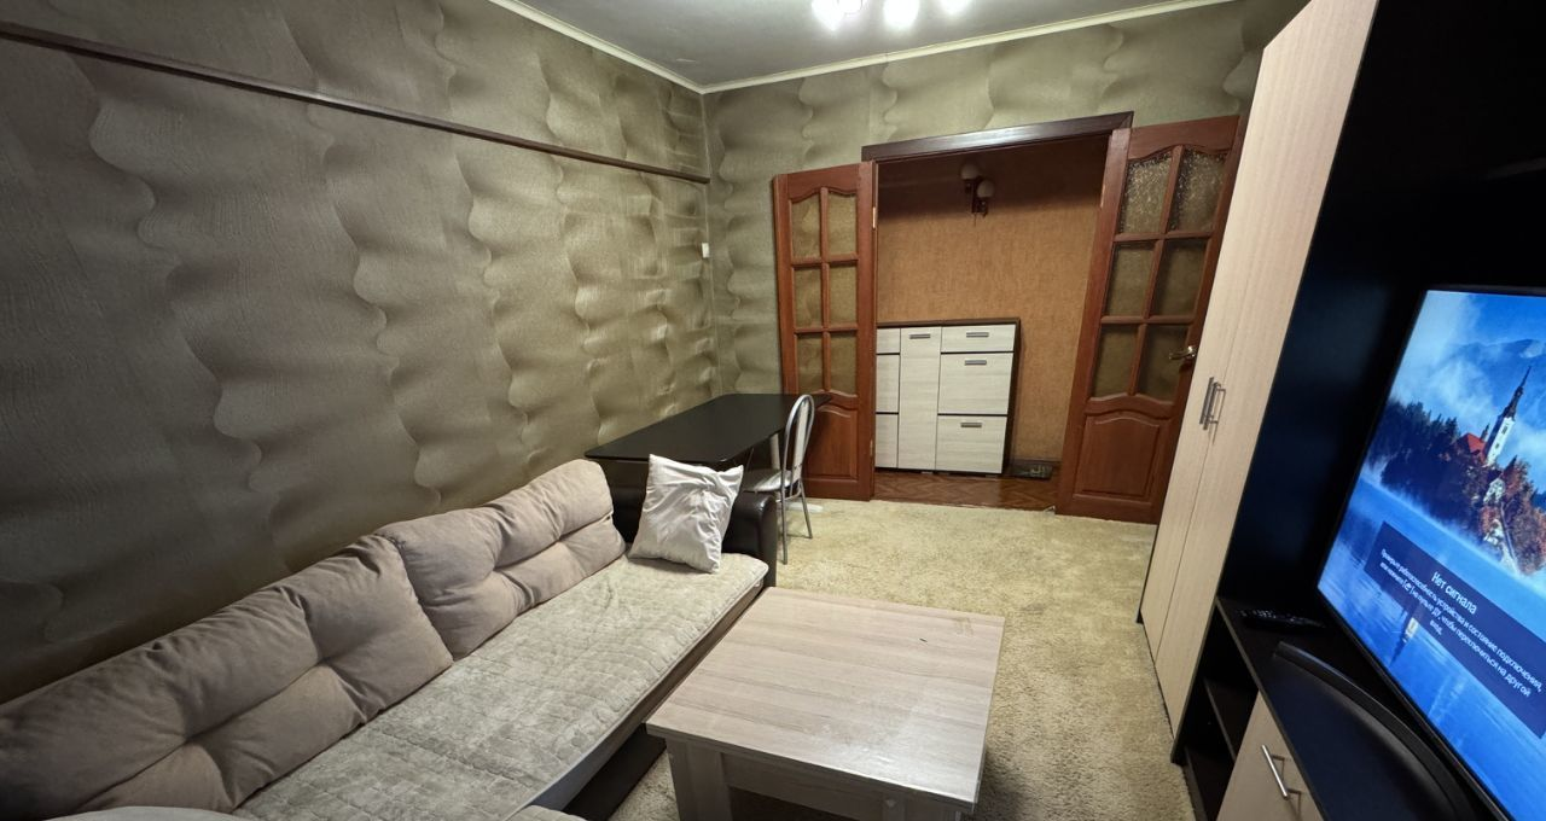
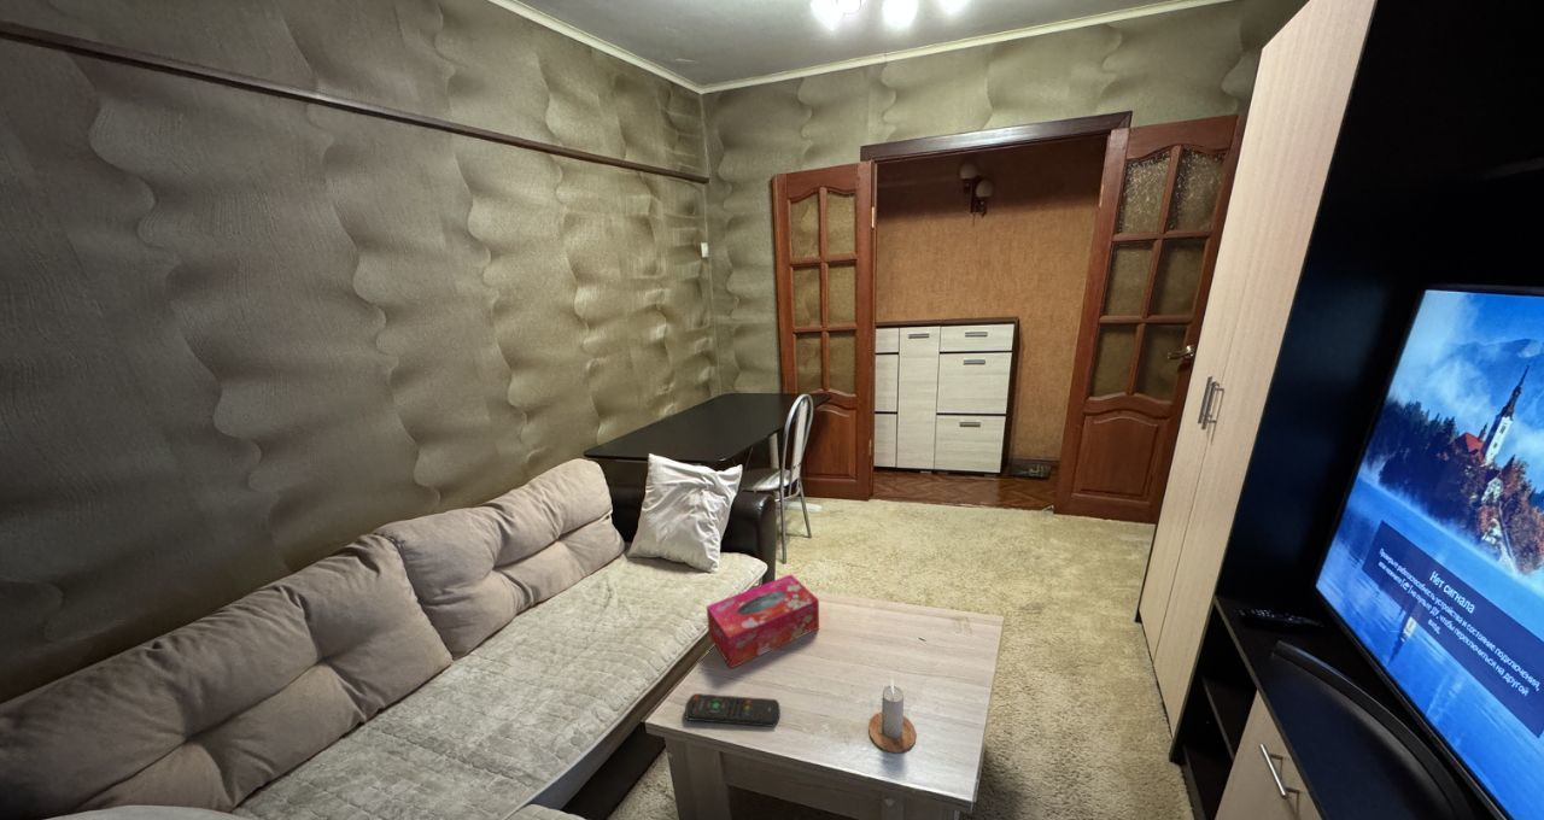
+ remote control (732, 709)
+ candle (893, 704)
+ tissue box (762, 617)
